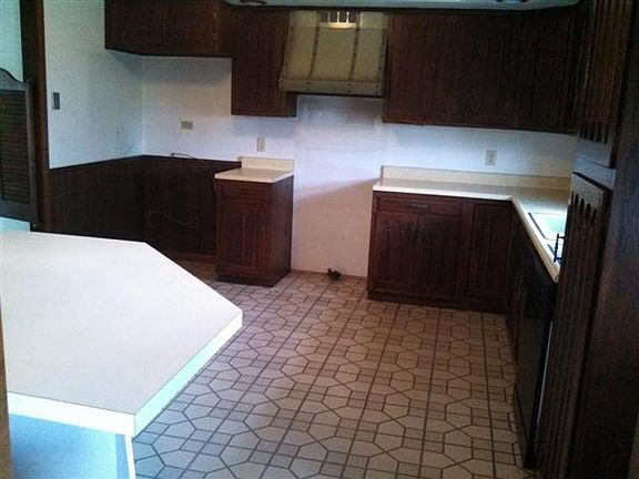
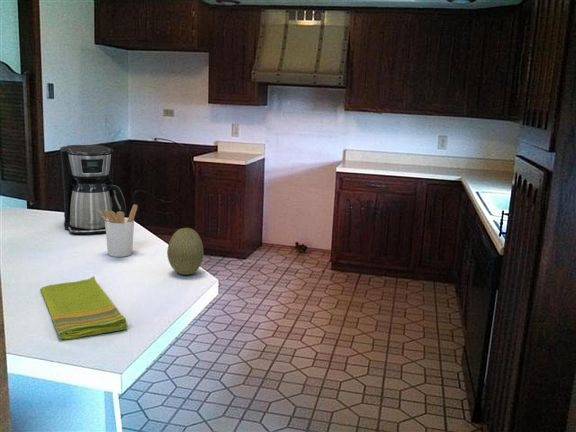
+ dish towel (80, 303)
+ fruit (185, 250)
+ utensil holder (118, 230)
+ coffee maker (94, 186)
